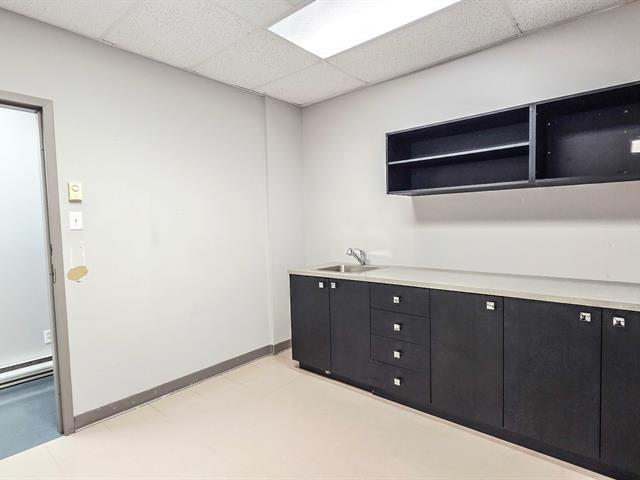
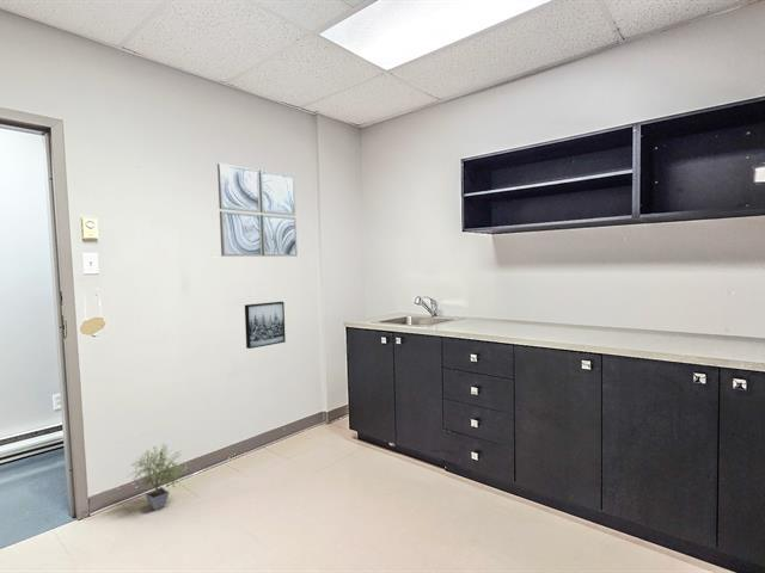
+ wall art (259, 211)
+ potted plant (157, 474)
+ wall art (265, 324)
